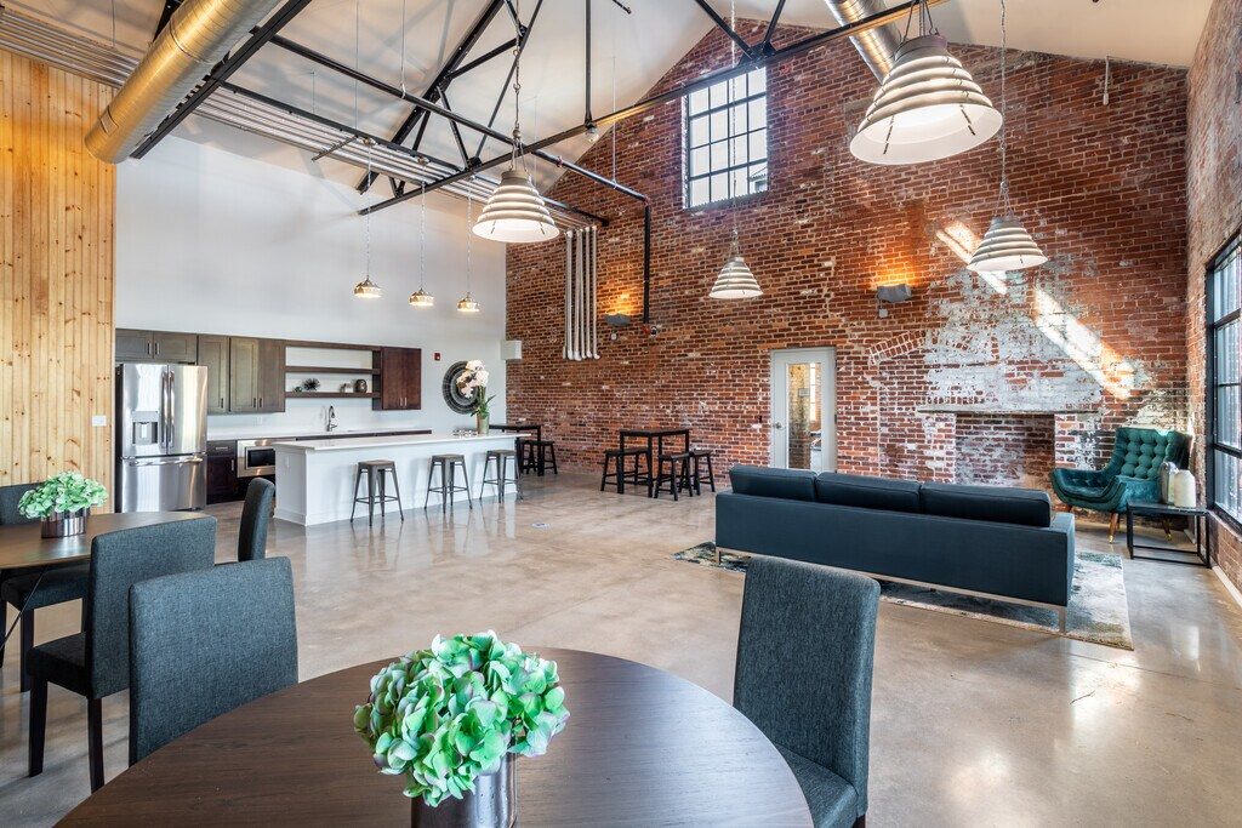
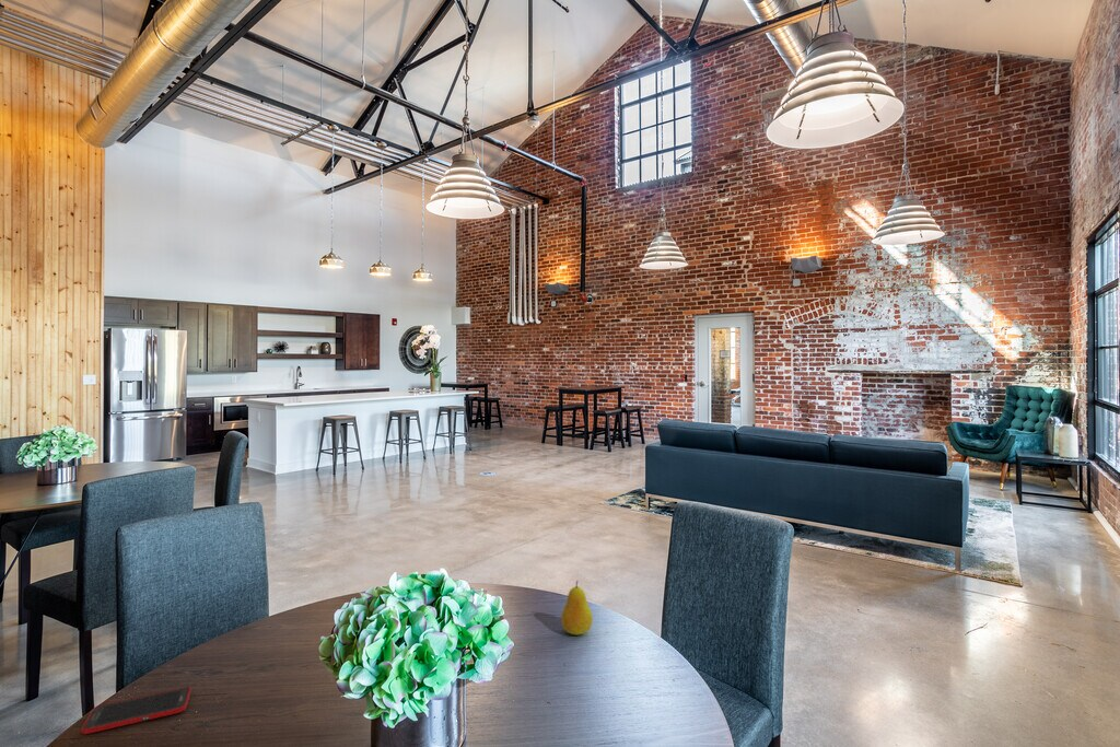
+ cell phone (139, 709)
+ fruit (576, 606)
